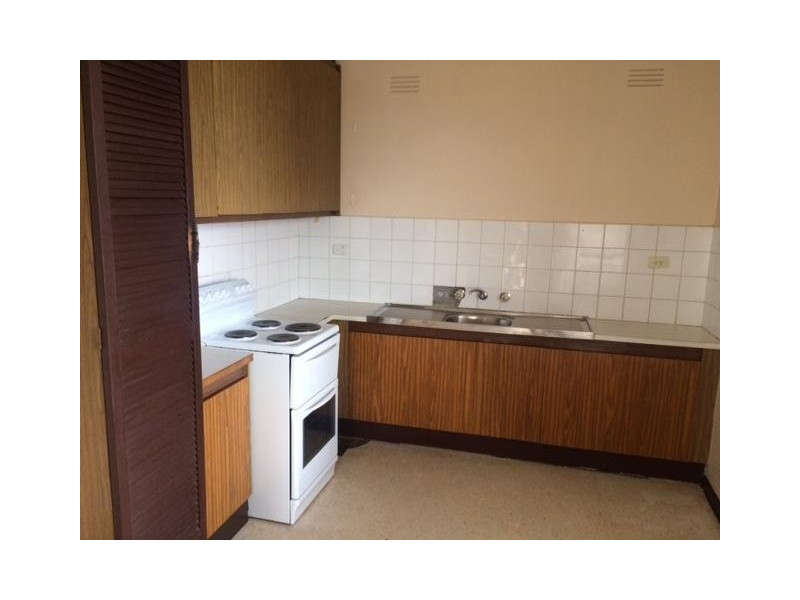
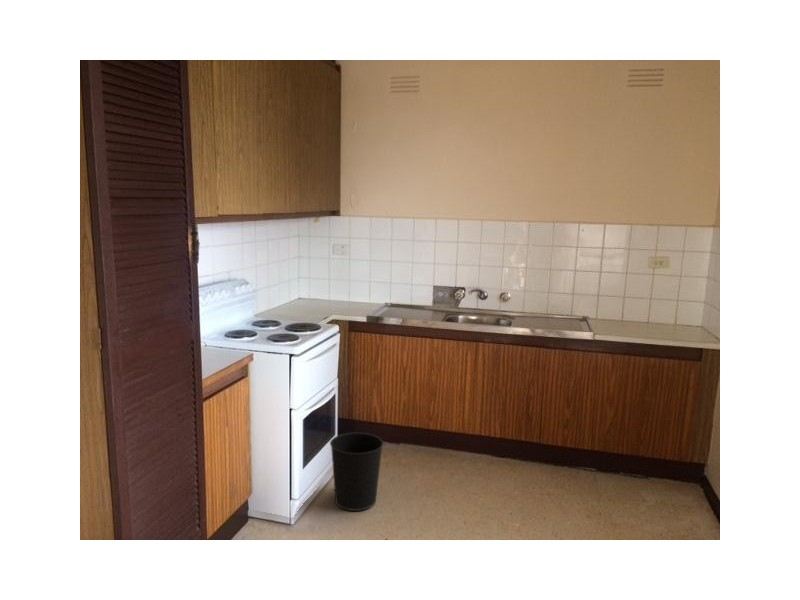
+ wastebasket (356, 471)
